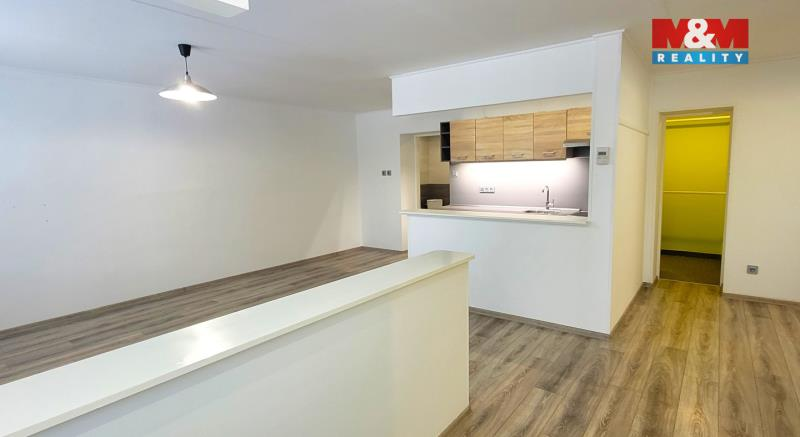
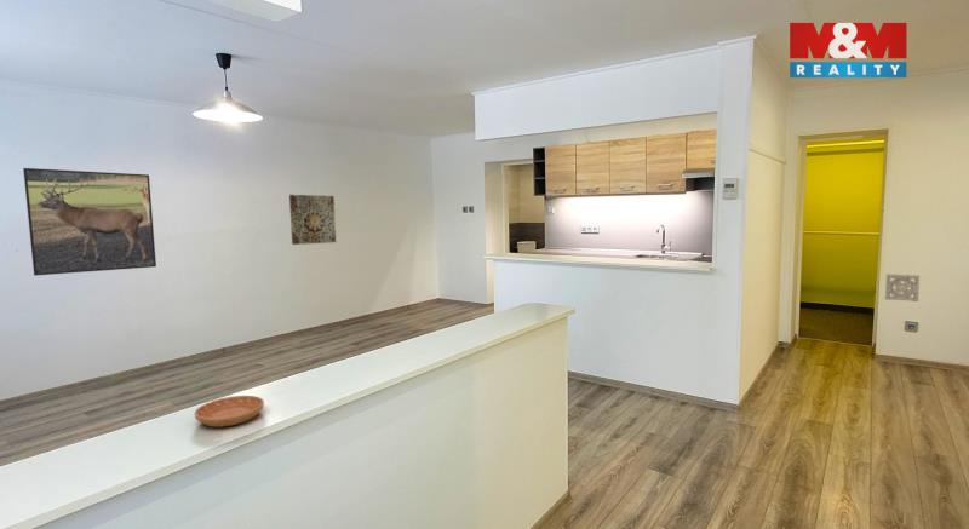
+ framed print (94, 222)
+ wall ornament (901, 287)
+ wall art (313, 219)
+ saucer (230, 412)
